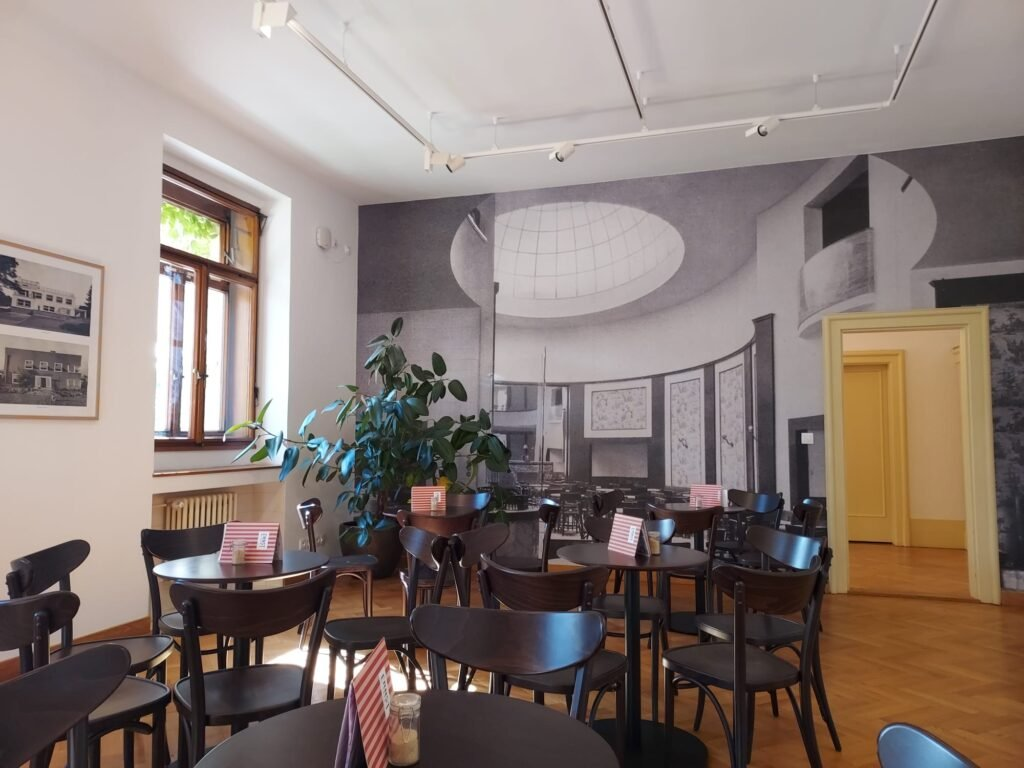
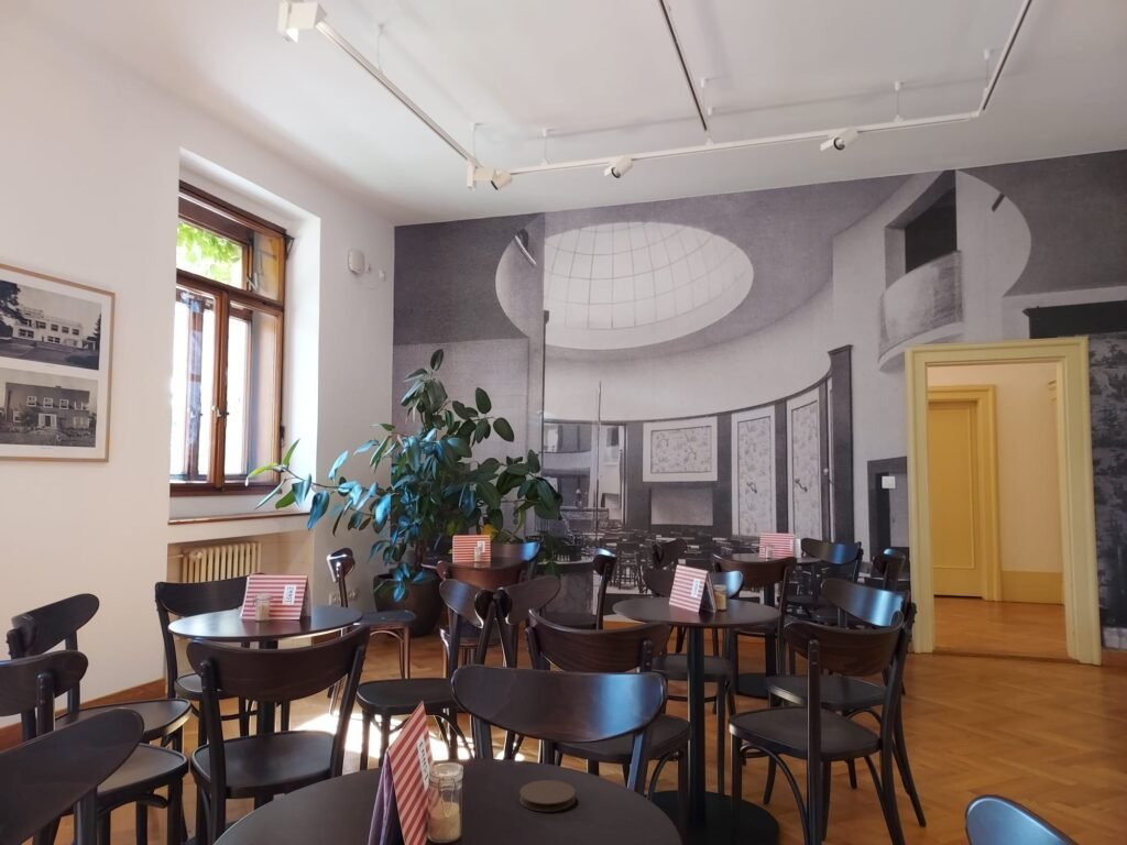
+ coaster (547, 794)
